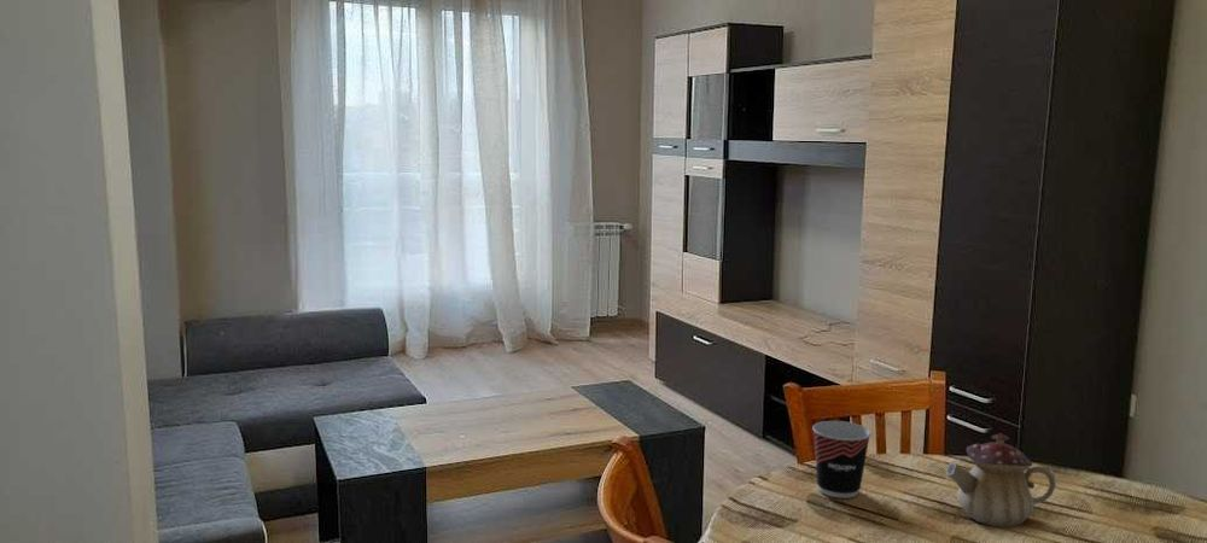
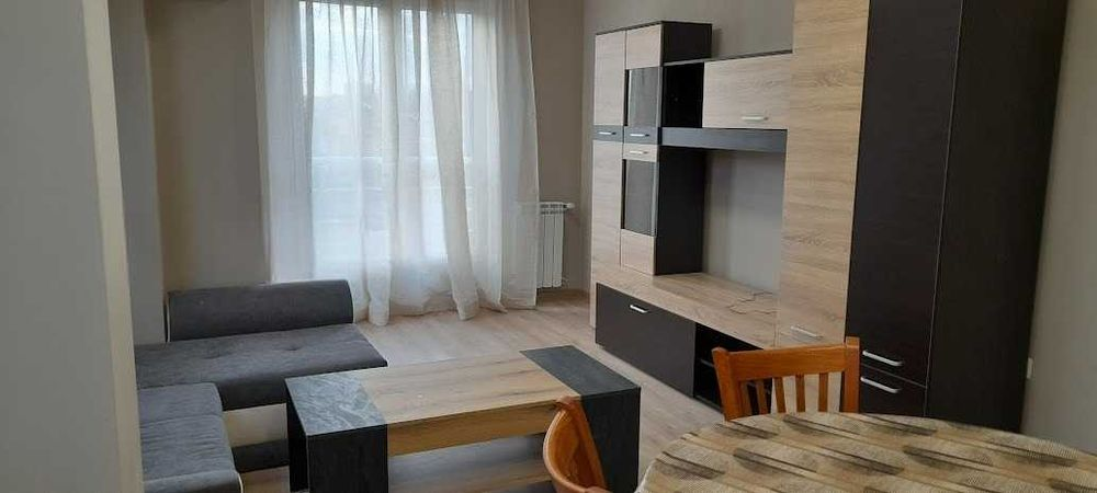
- teapot (1002, 474)
- cup (839, 460)
